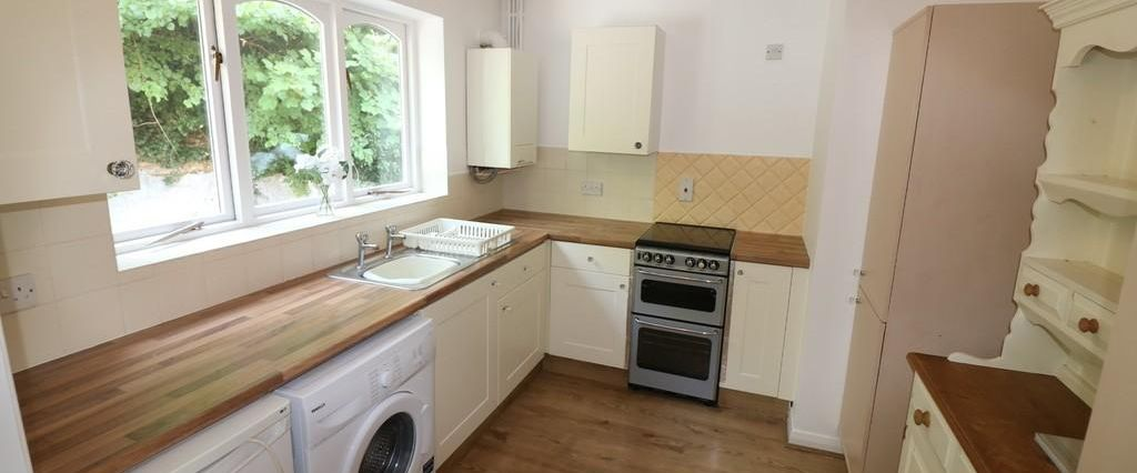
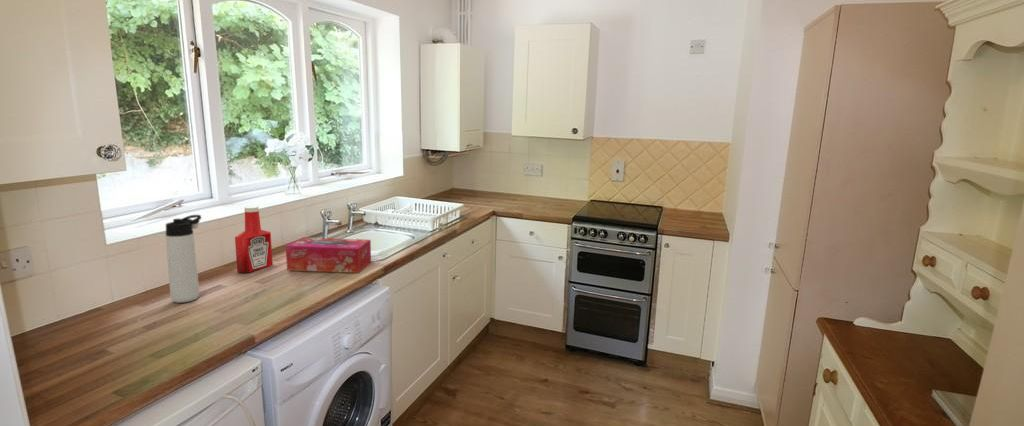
+ tissue box (329, 254)
+ soap bottle (253, 237)
+ thermos bottle (186, 258)
